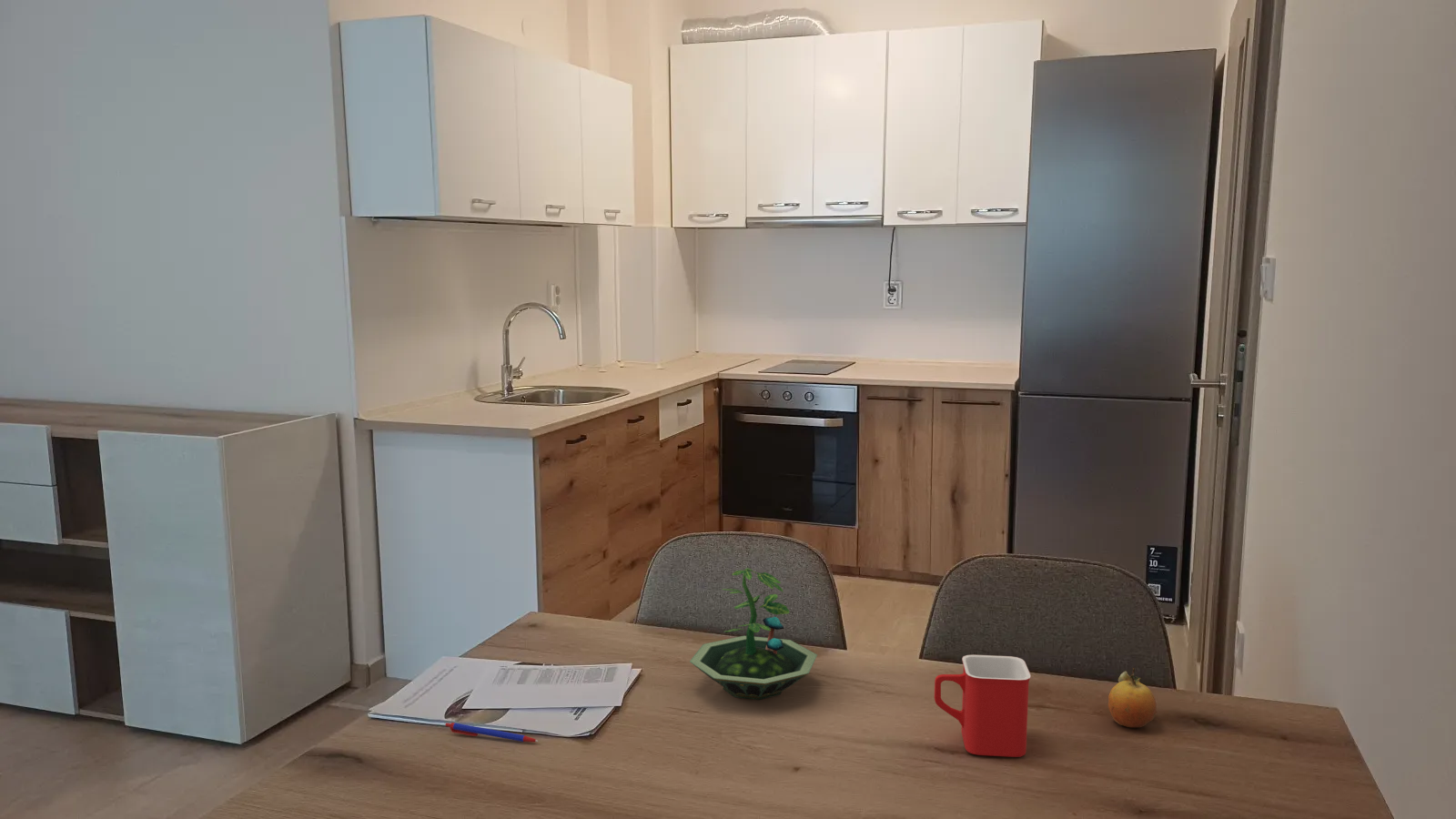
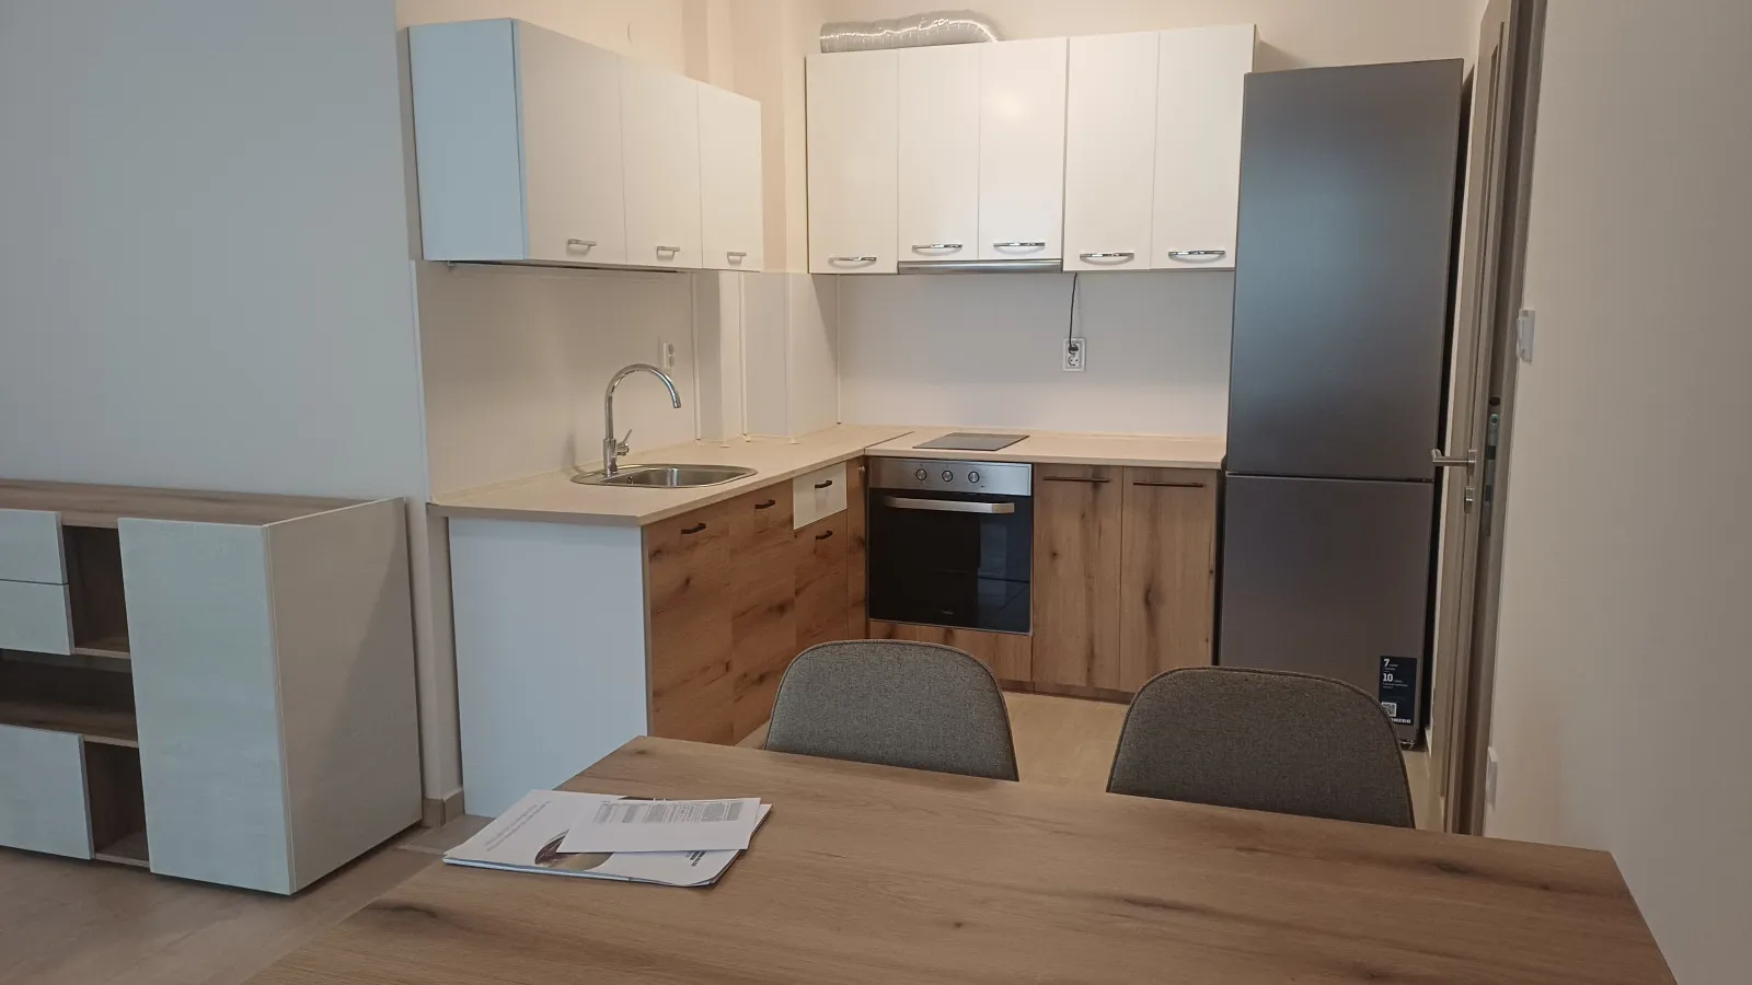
- mug (979, 704)
- terrarium (750, 593)
- pen (491, 732)
- fruit (1130, 690)
